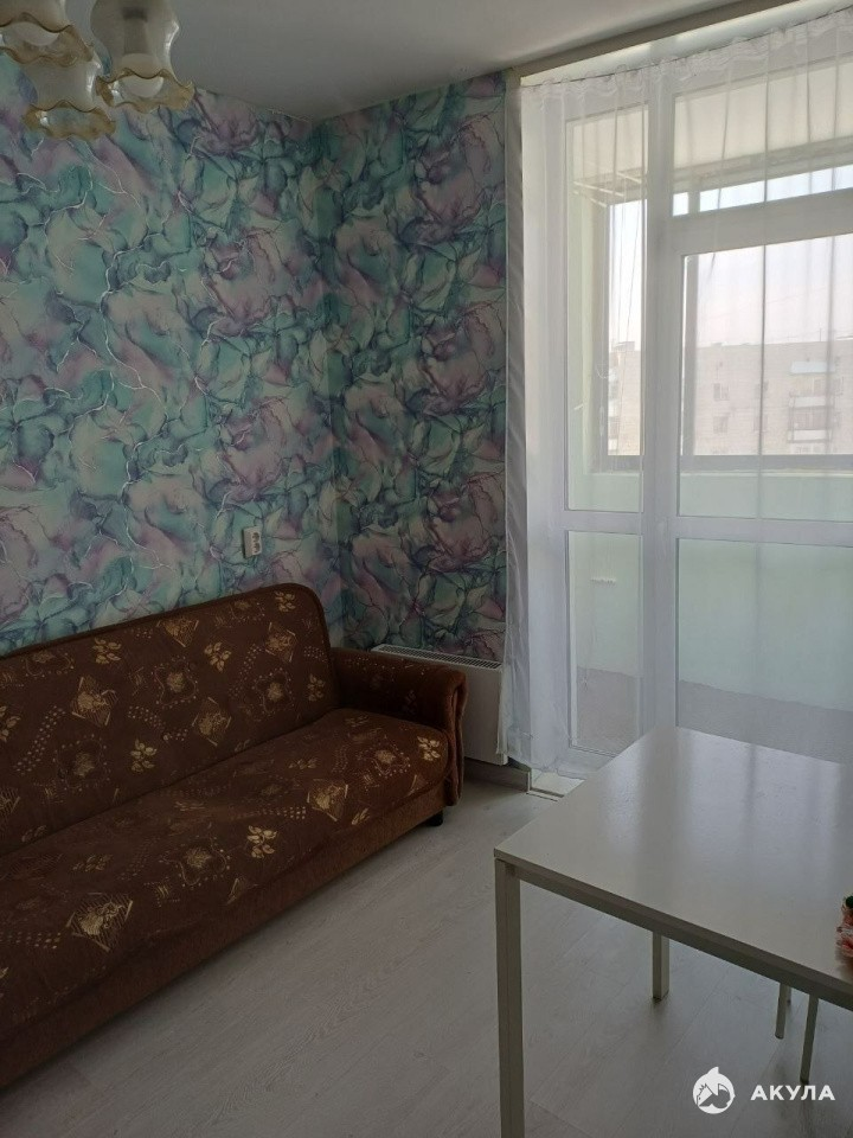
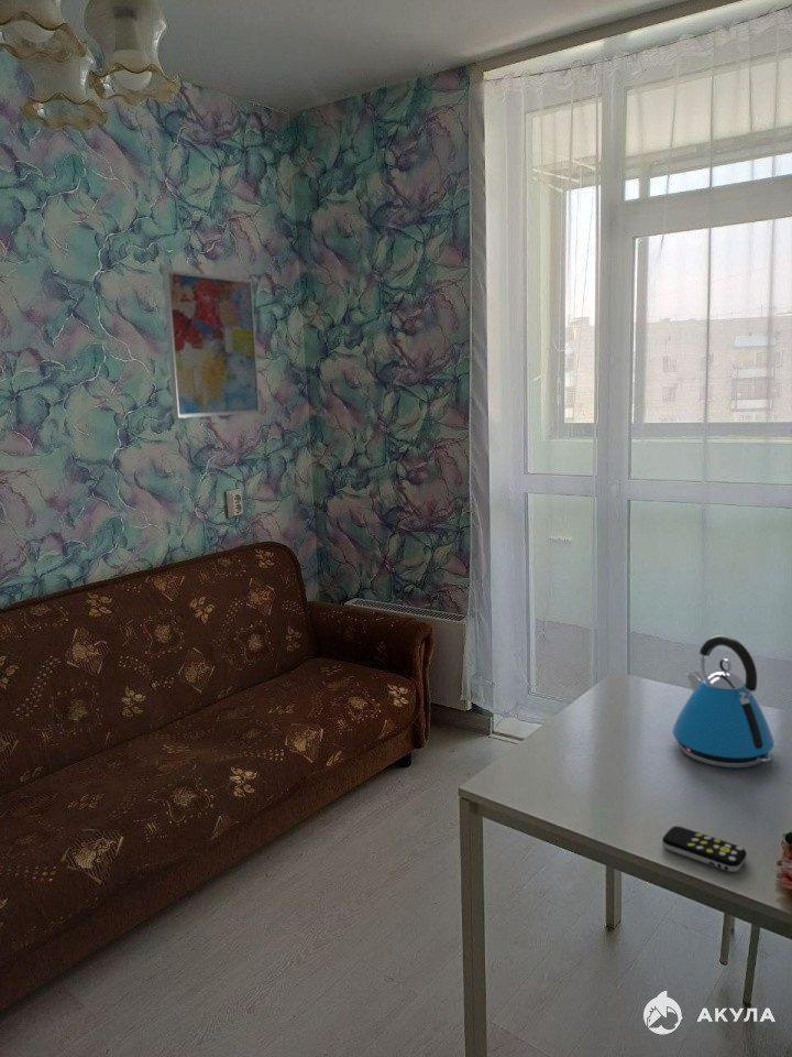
+ remote control (703, 847)
+ wall art (213, 346)
+ kettle (726, 694)
